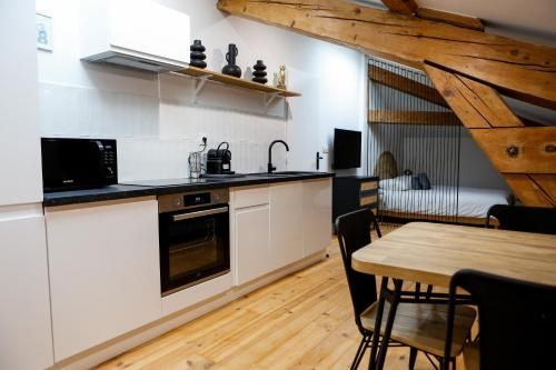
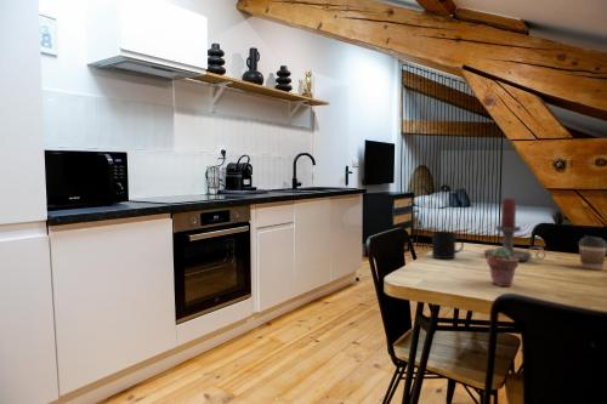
+ potted succulent (501, 264)
+ coffee cup (591, 251)
+ mug (447, 245)
+ candle holder (515, 228)
